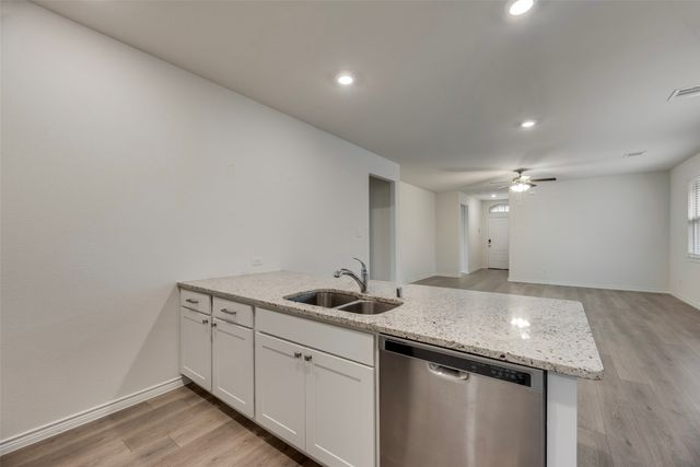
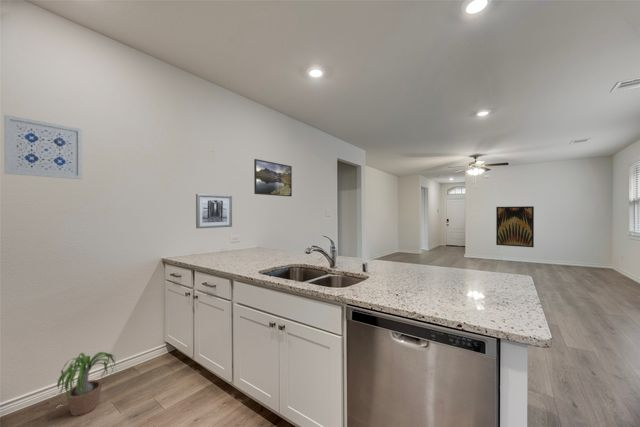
+ wall art (46, 149)
+ wall art (215, 211)
+ wall art (514, 226)
+ potted plant (87, 379)
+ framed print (274, 179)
